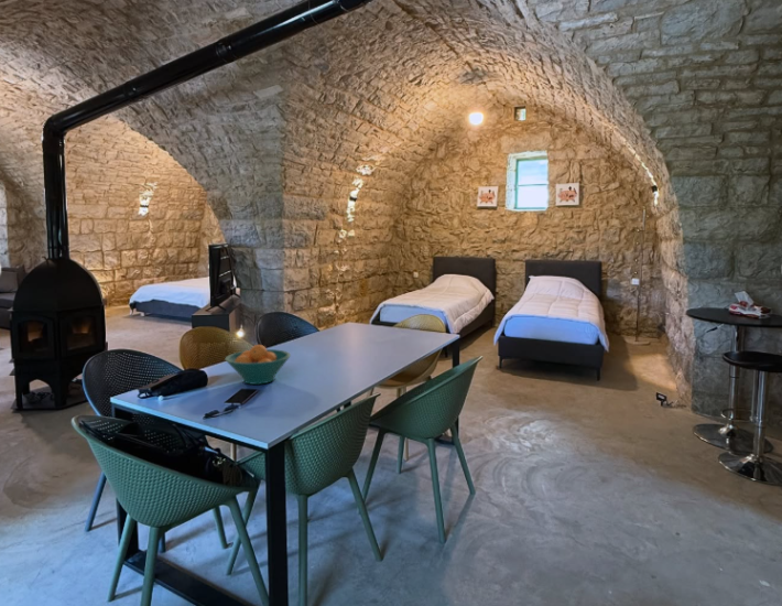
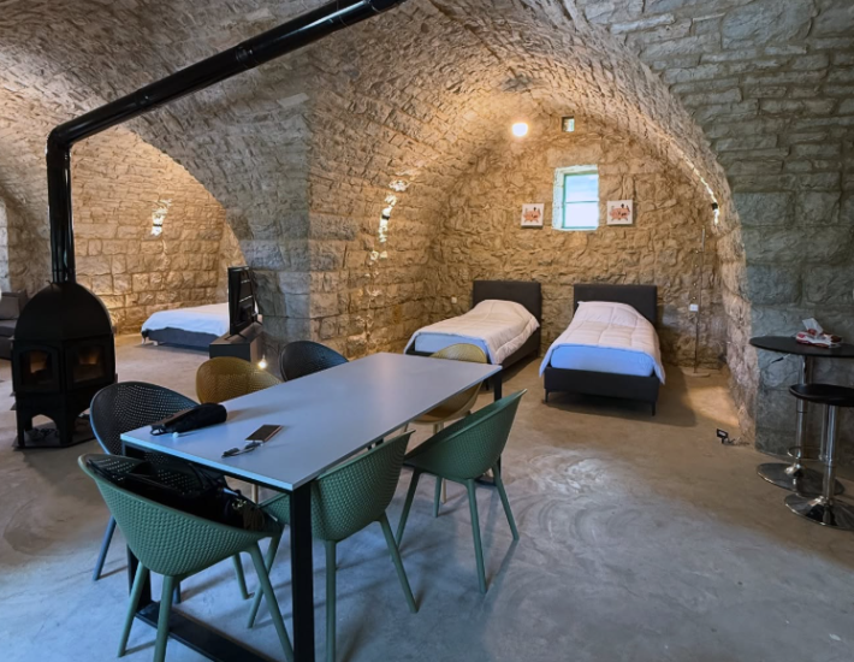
- fruit bowl (258, 362)
